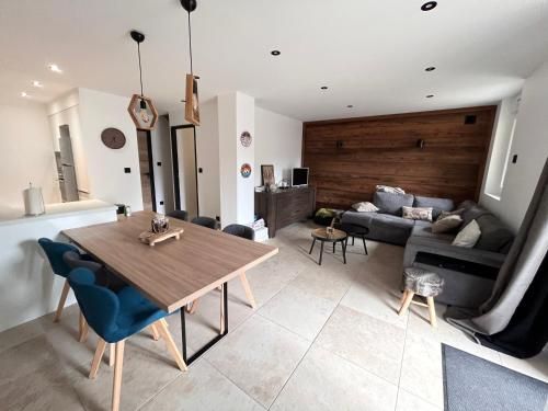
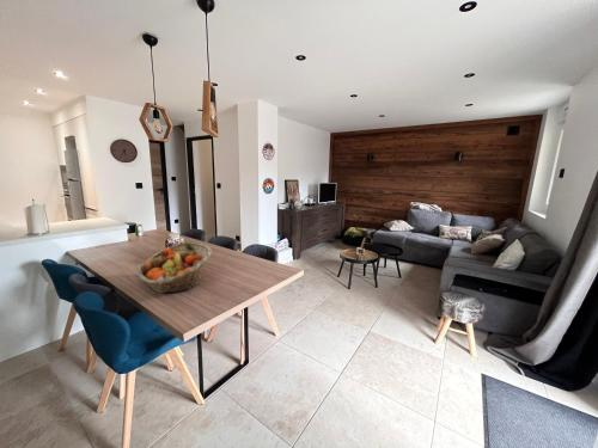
+ fruit basket (176, 265)
